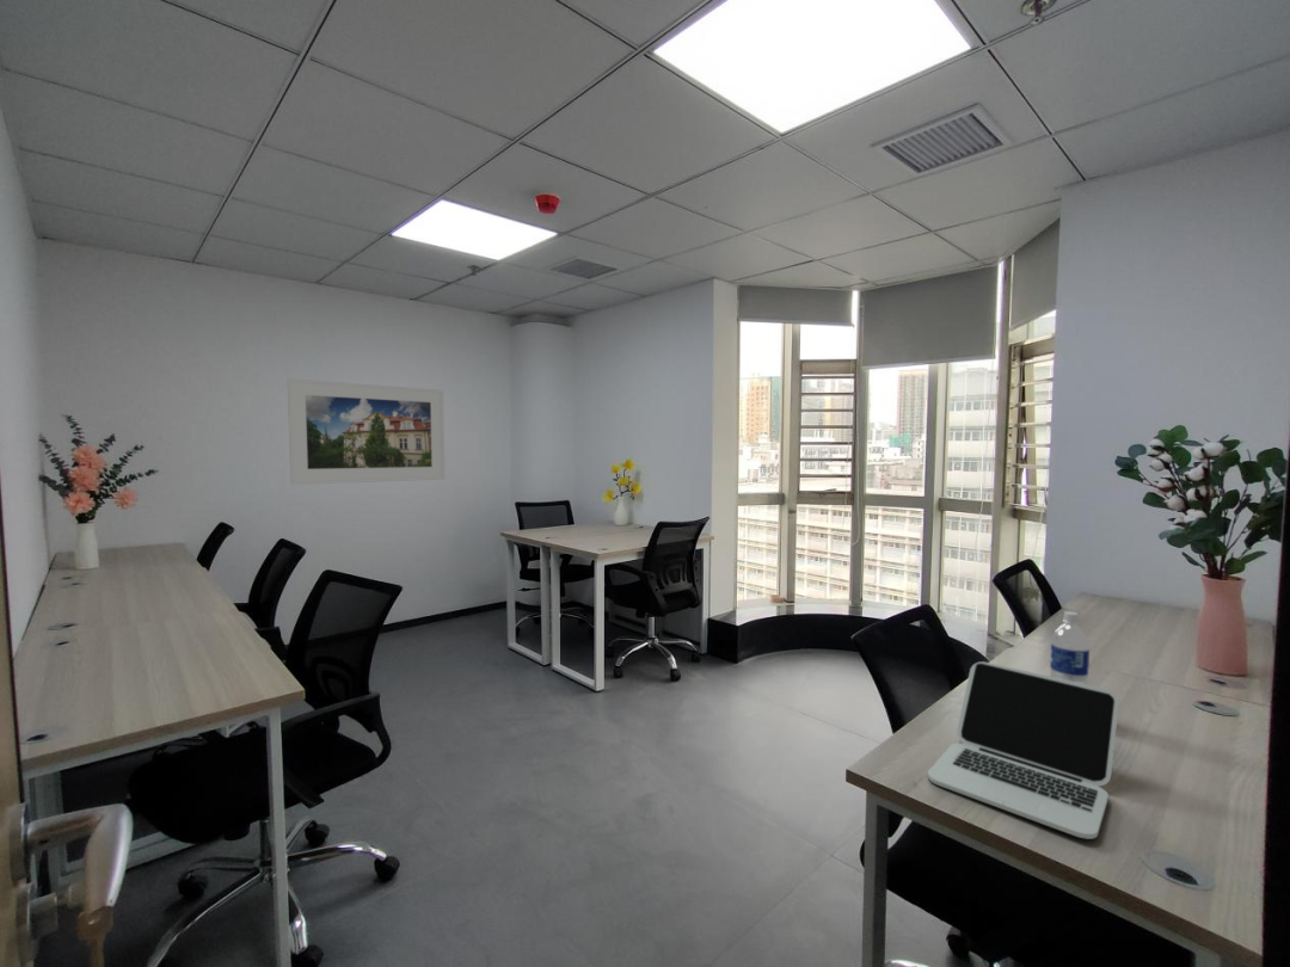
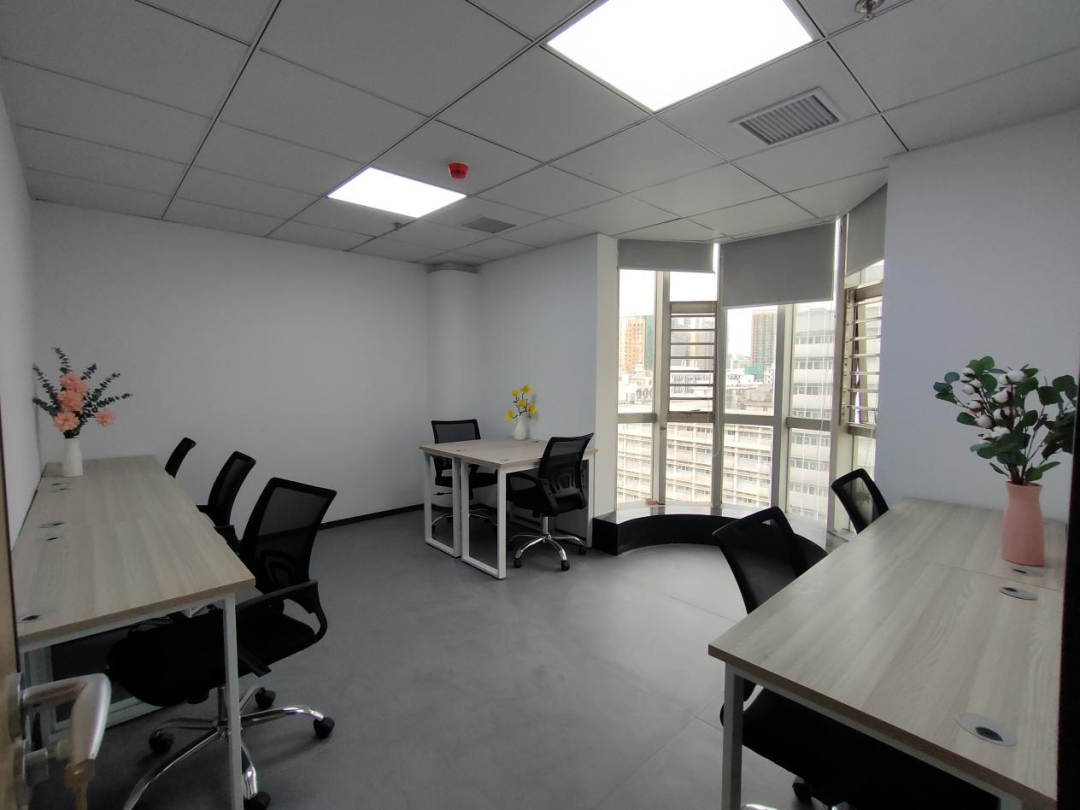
- laptop (1022, 734)
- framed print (373, 433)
- water bottle (1069, 665)
